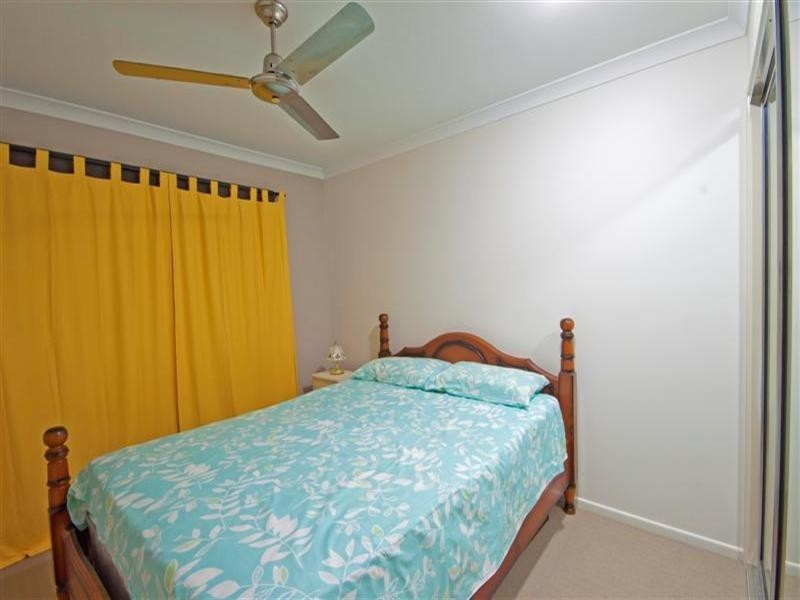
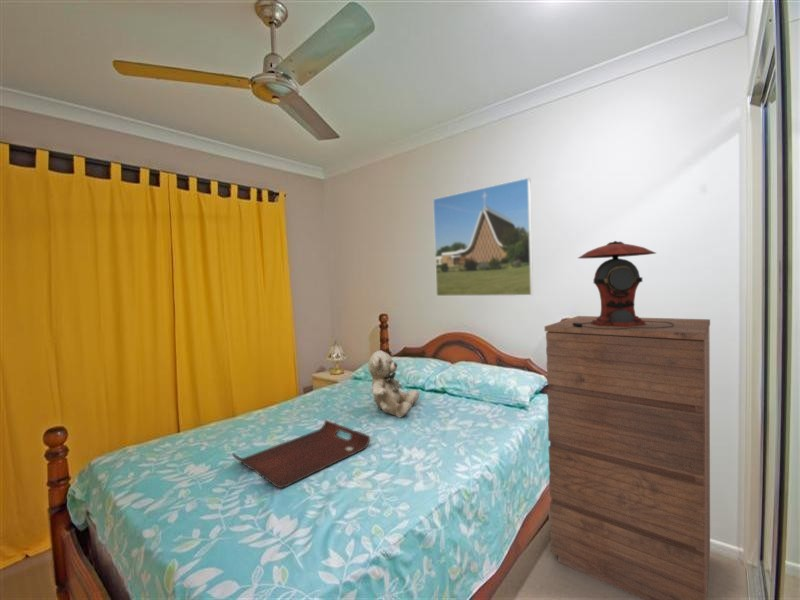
+ table lamp (617, 282)
+ teddy bear (396, 380)
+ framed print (478, 243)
+ serving tray (304, 449)
+ dresser (629, 442)
